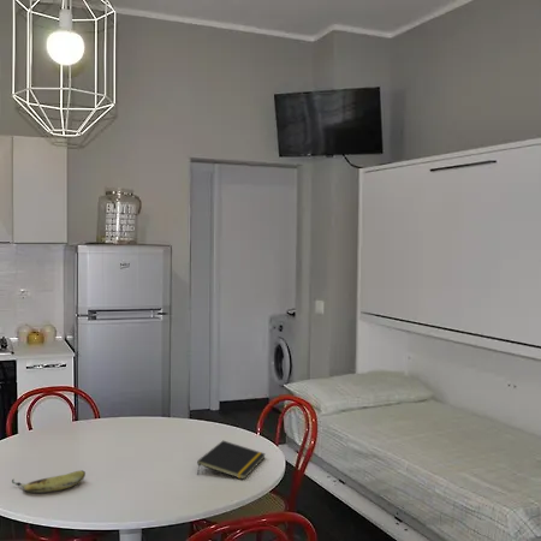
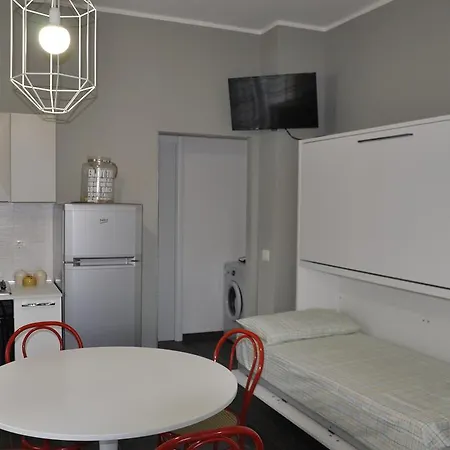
- notepad (232, 458)
- fruit (49, 481)
